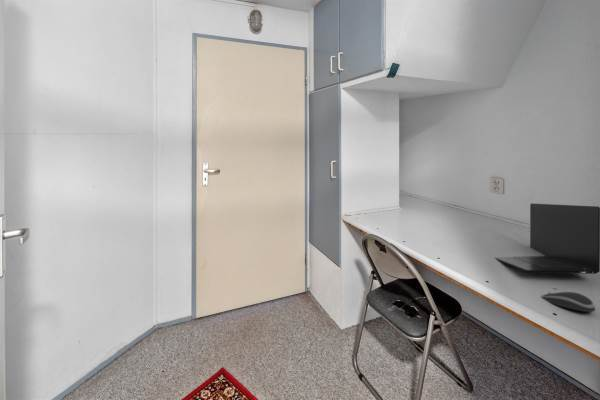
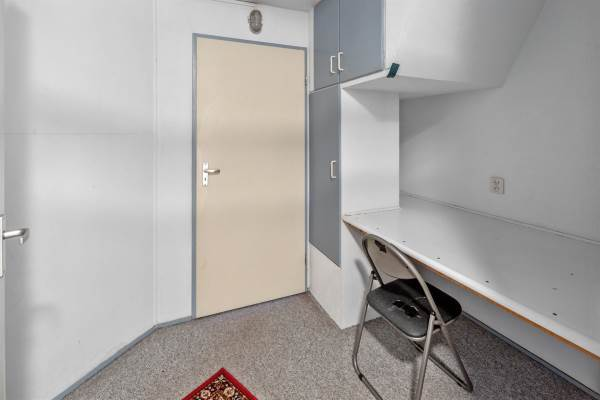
- laptop (530, 233)
- computer mouse (567, 298)
